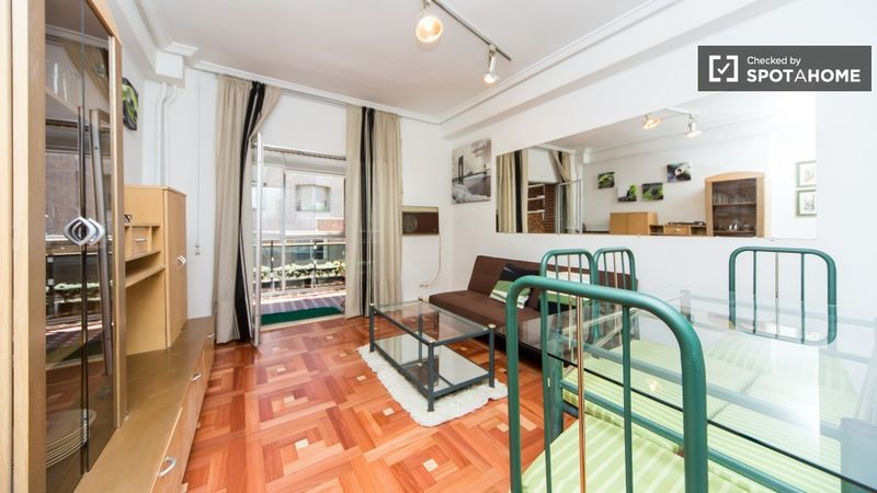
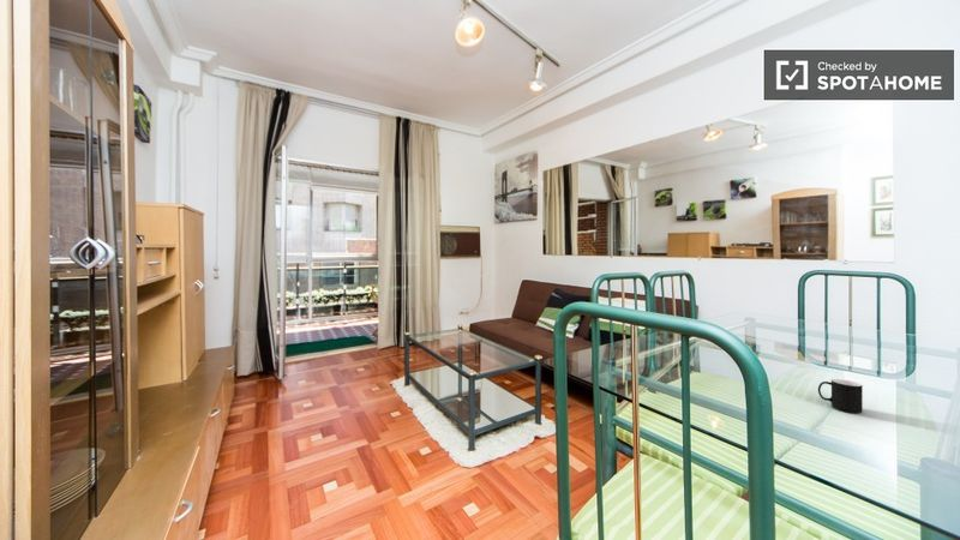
+ cup (839, 394)
